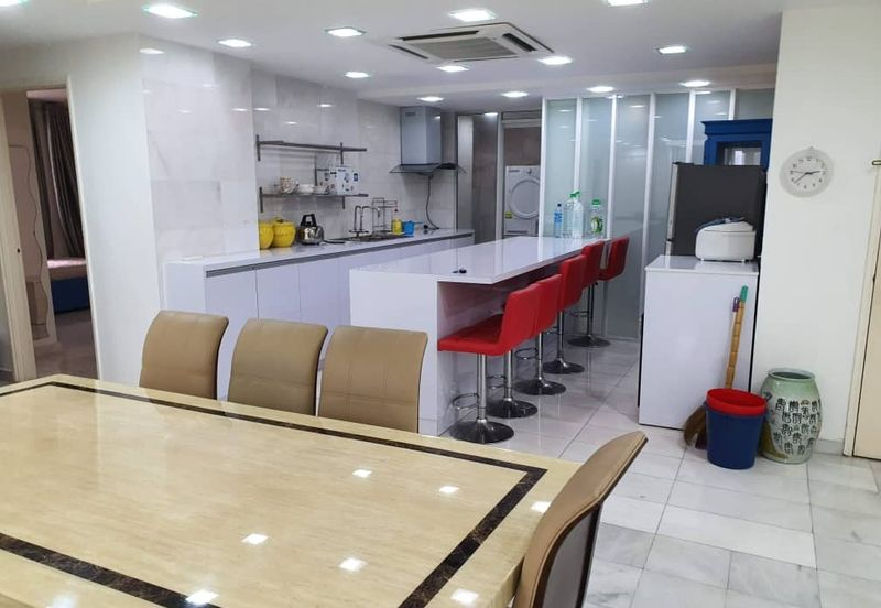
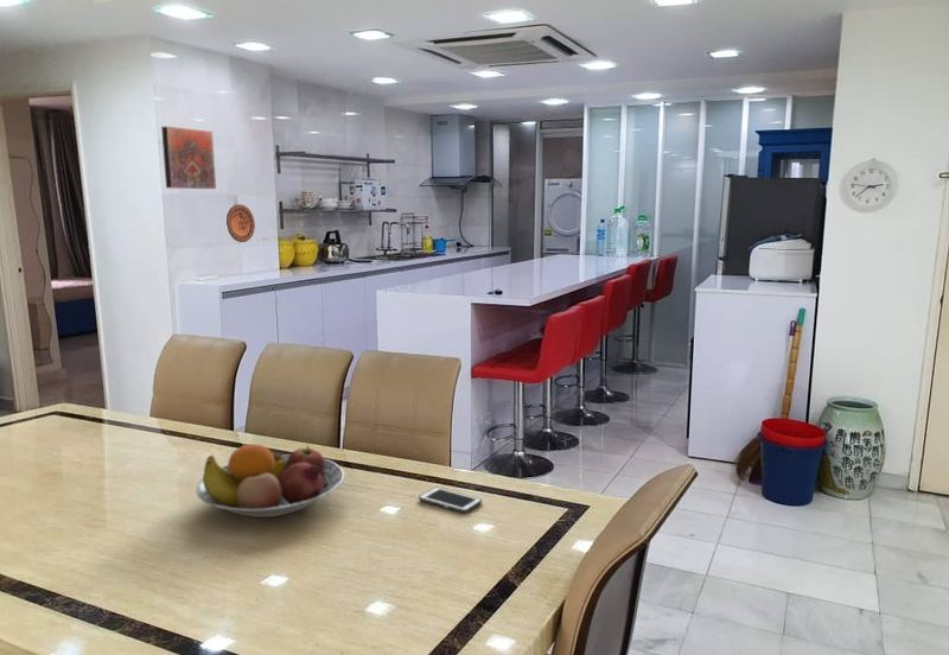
+ cell phone (450, 500)
+ decorative tile (190, 159)
+ decorative plate (240, 223)
+ fruit bowl (272, 473)
